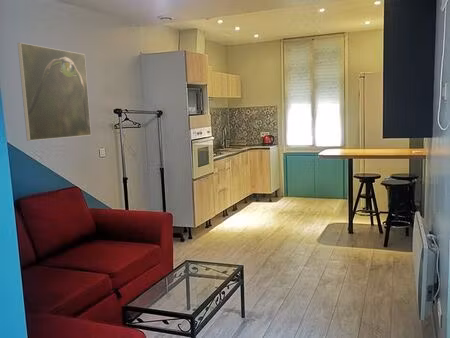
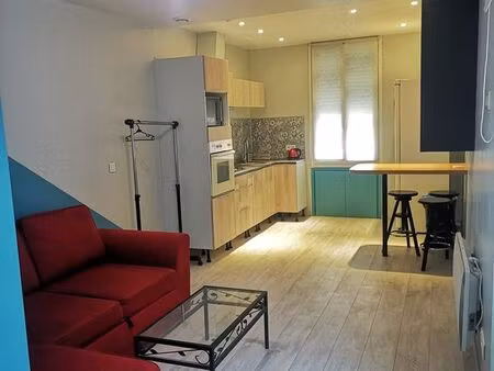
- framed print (58, 94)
